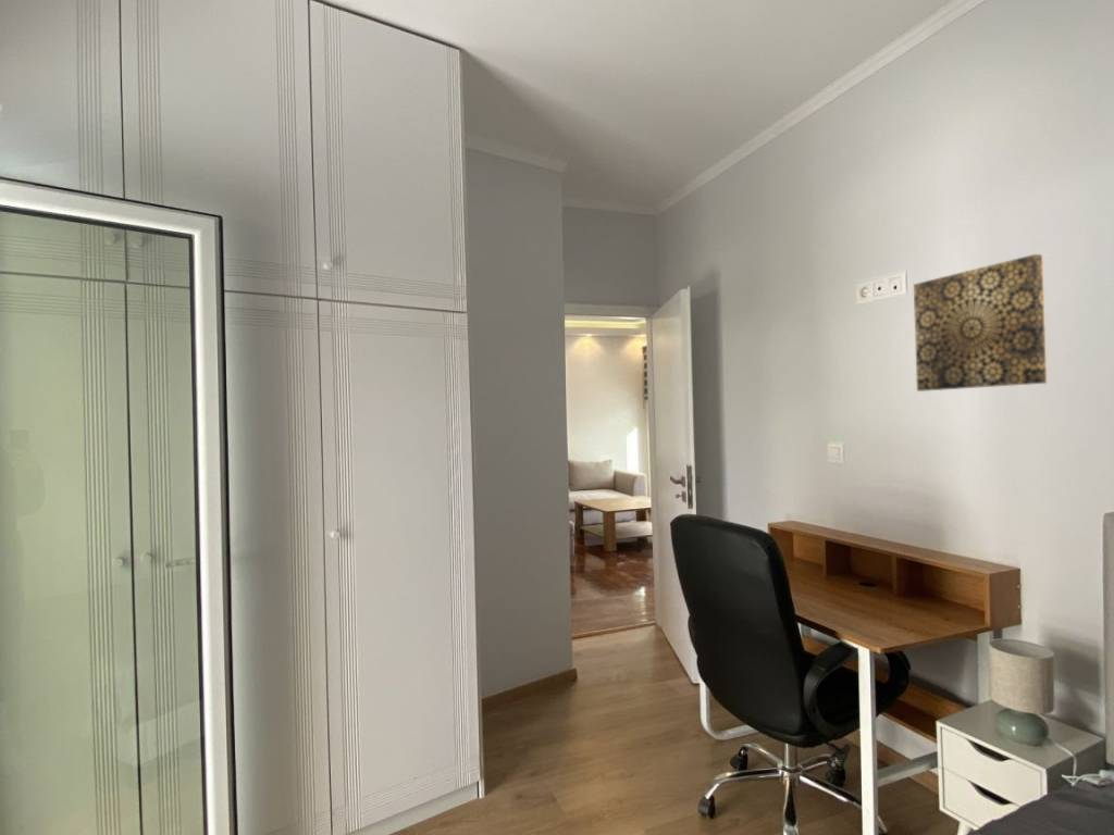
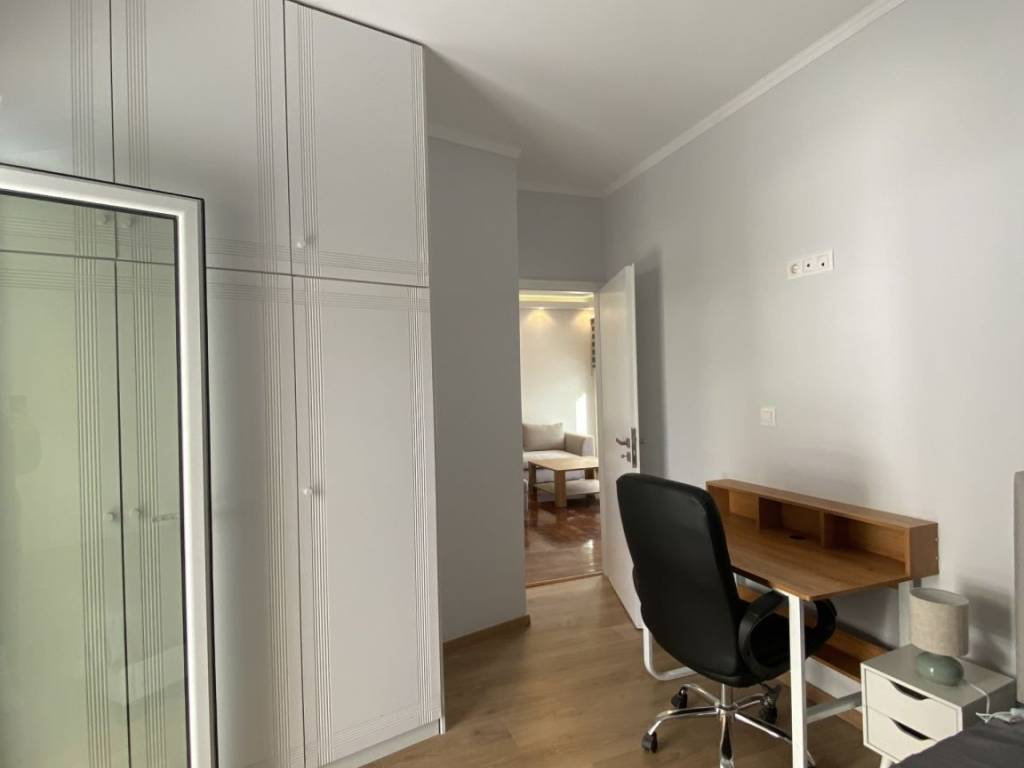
- wall art (974, 328)
